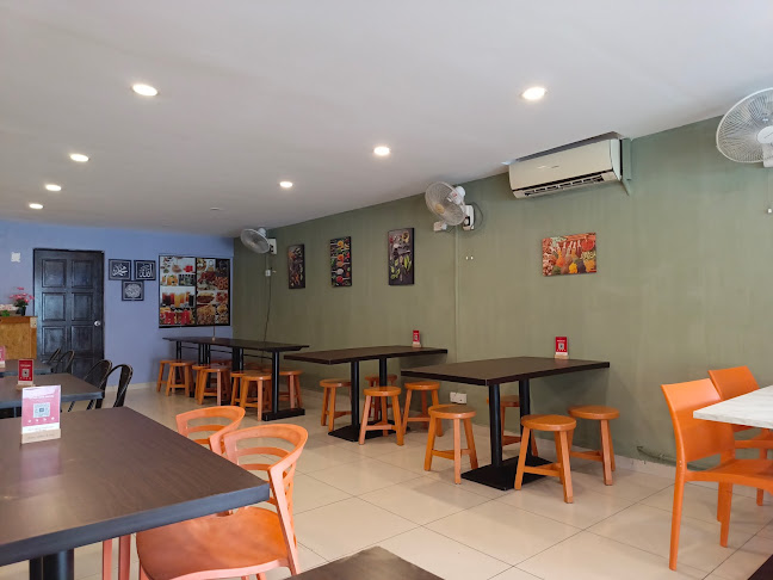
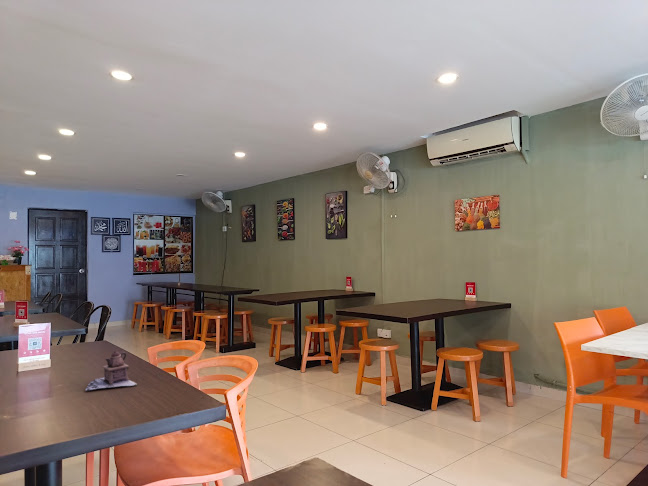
+ teapot (113, 366)
